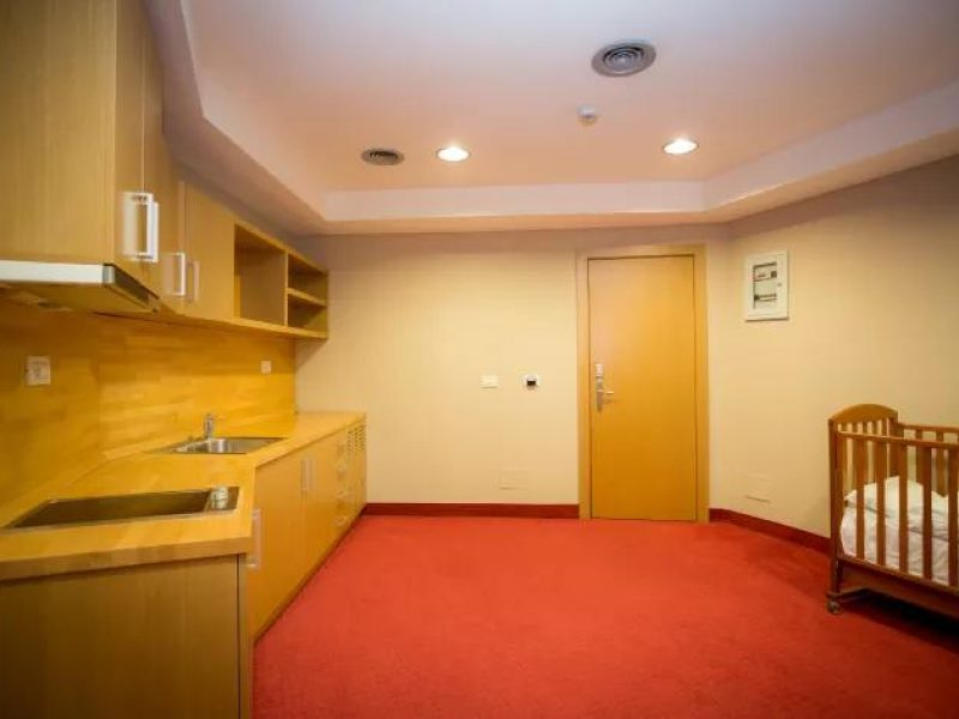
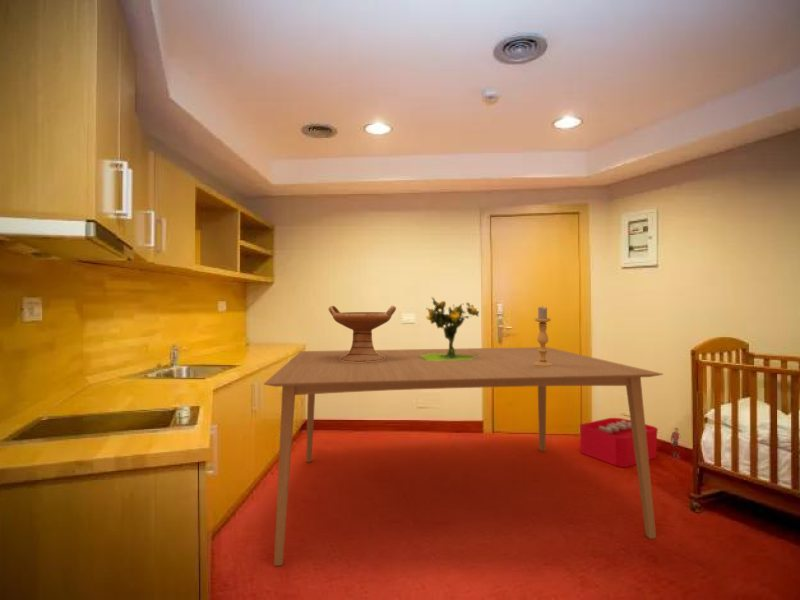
+ candle holder (542, 335)
+ dining table (444, 388)
+ decorative bowl (362, 331)
+ bouquet (453, 326)
+ storage bin (627, 440)
